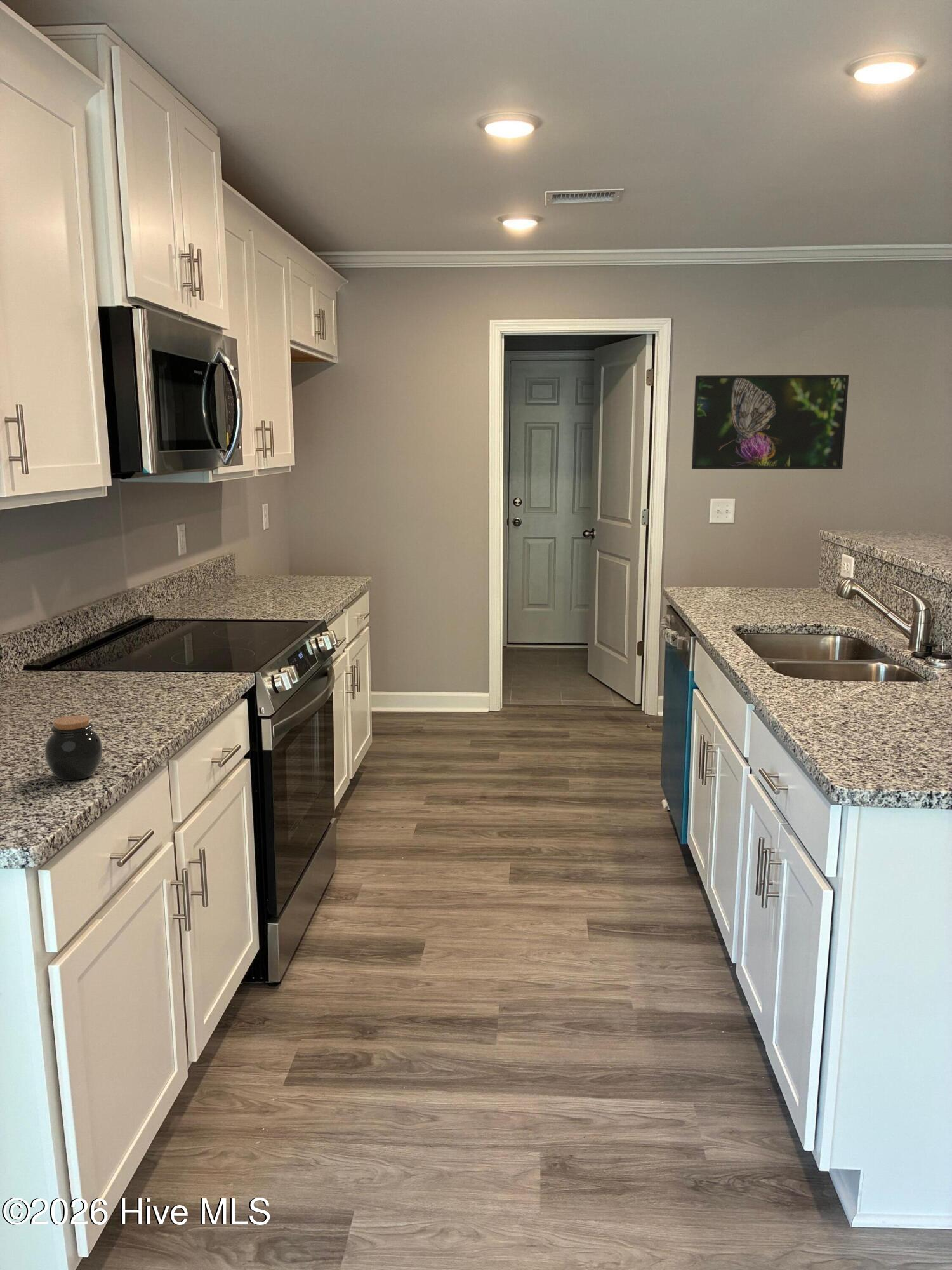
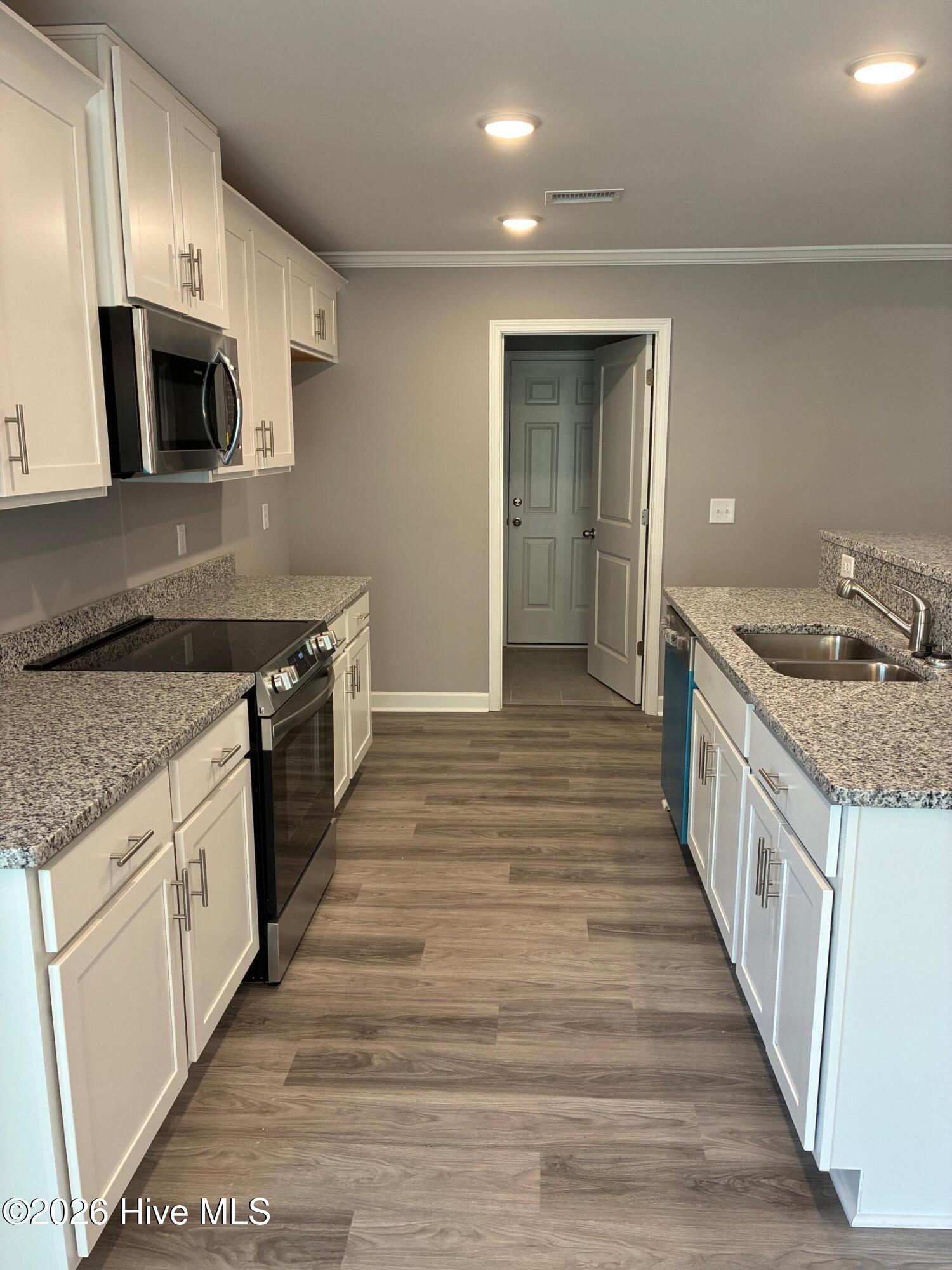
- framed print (769, 422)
- jar (74, 747)
